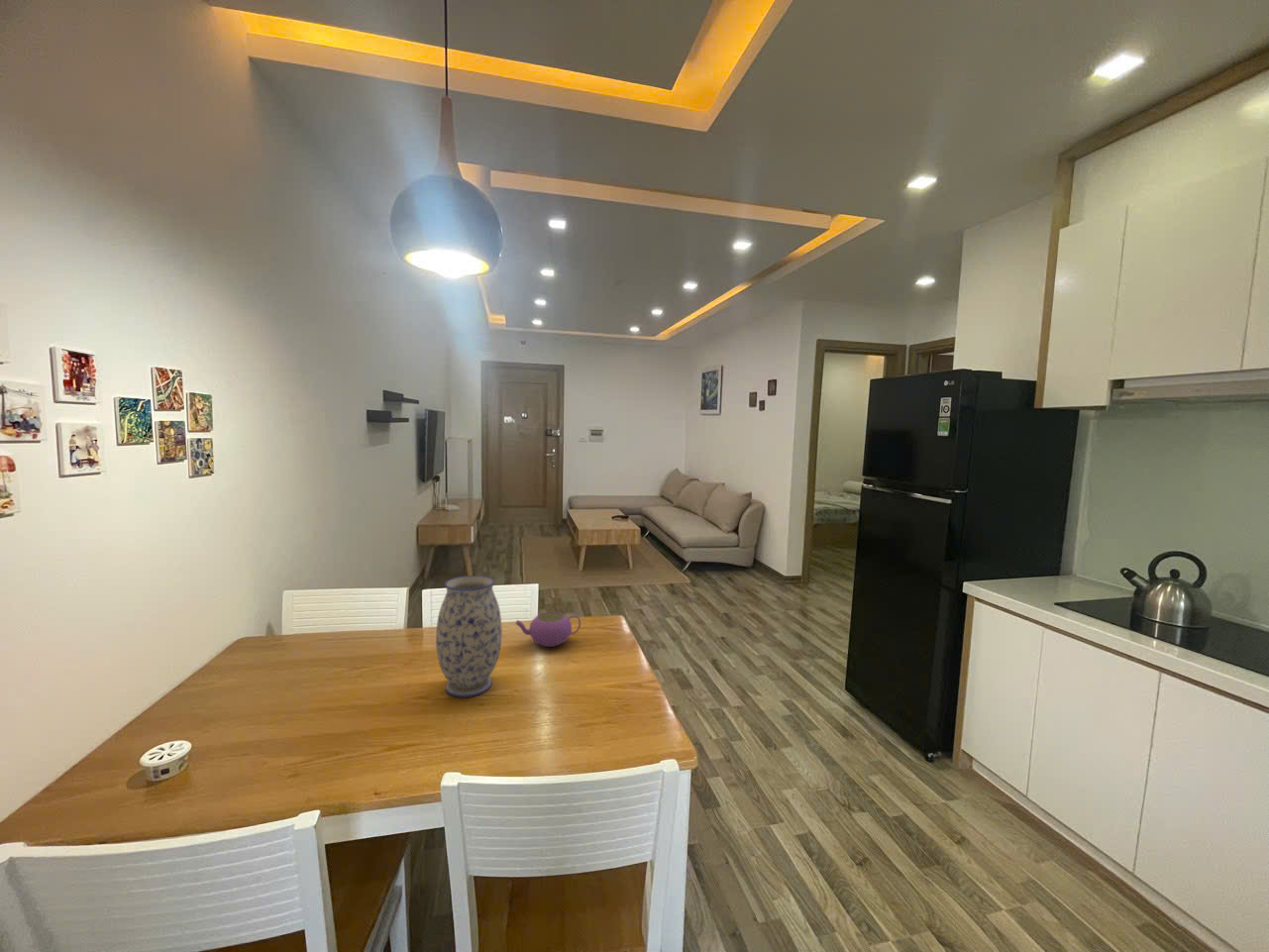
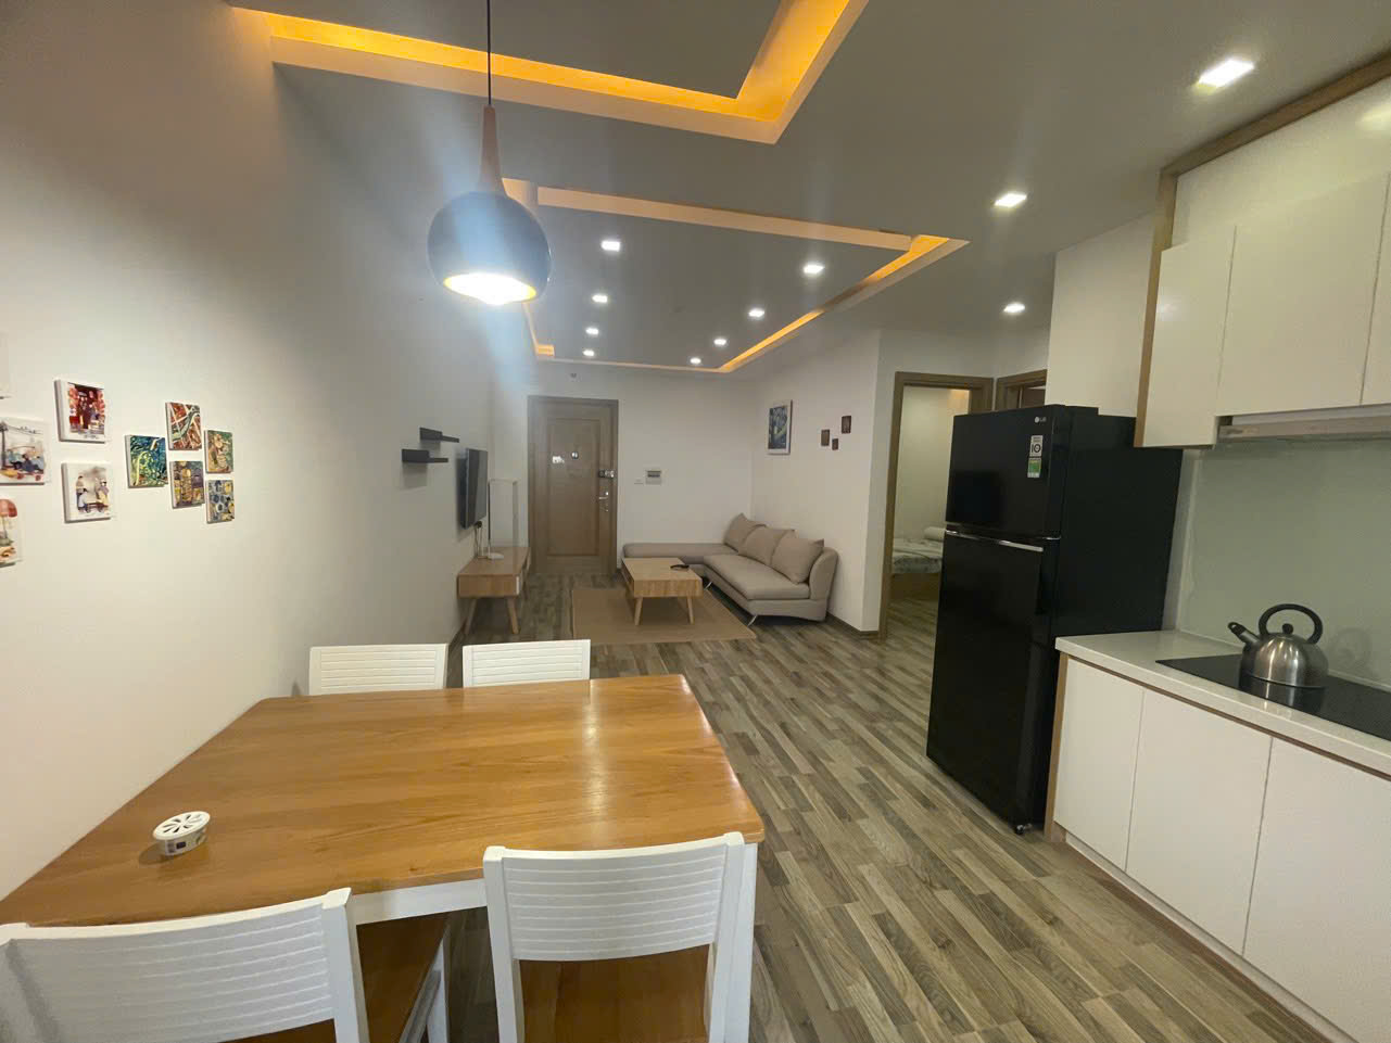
- teapot (548, 629)
- vase (470, 634)
